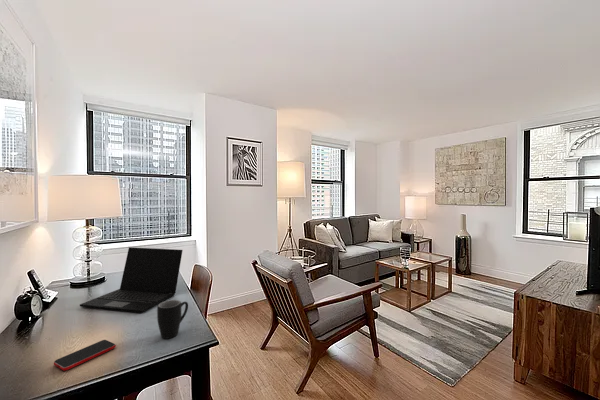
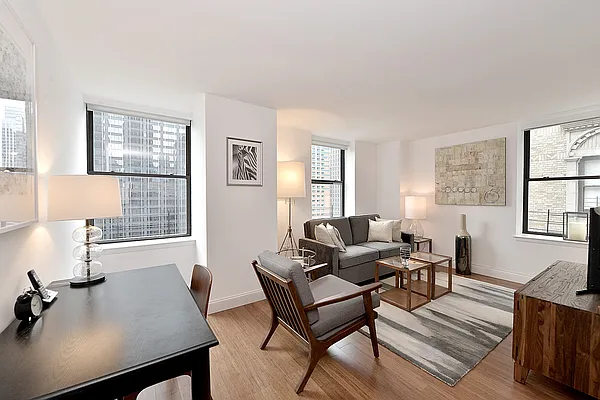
- laptop (135, 276)
- mug (174, 317)
- smartphone (86, 353)
